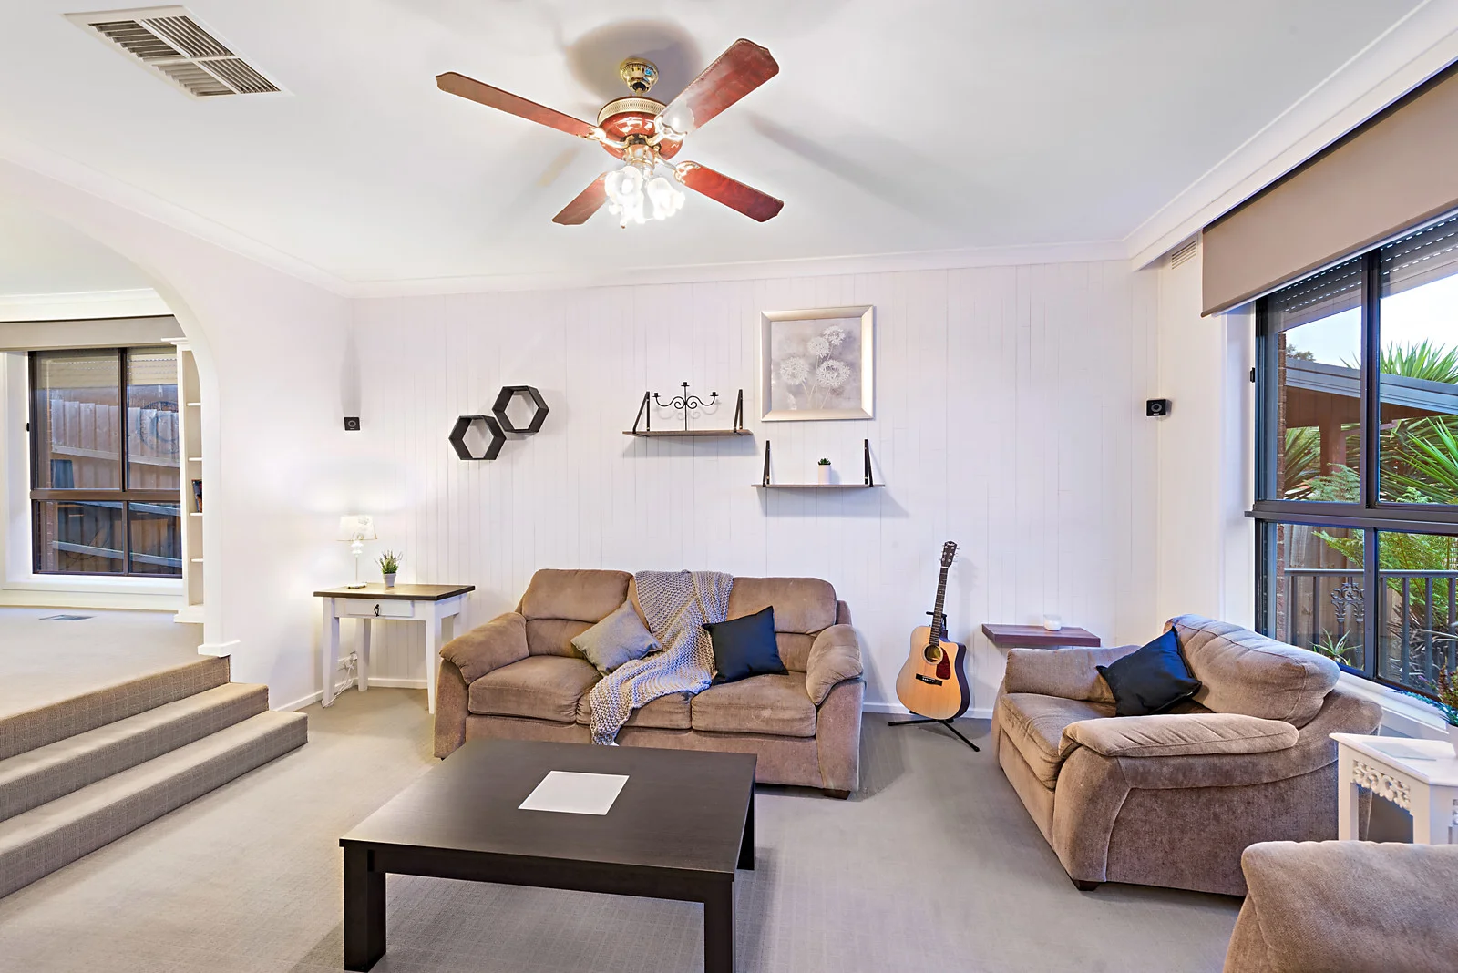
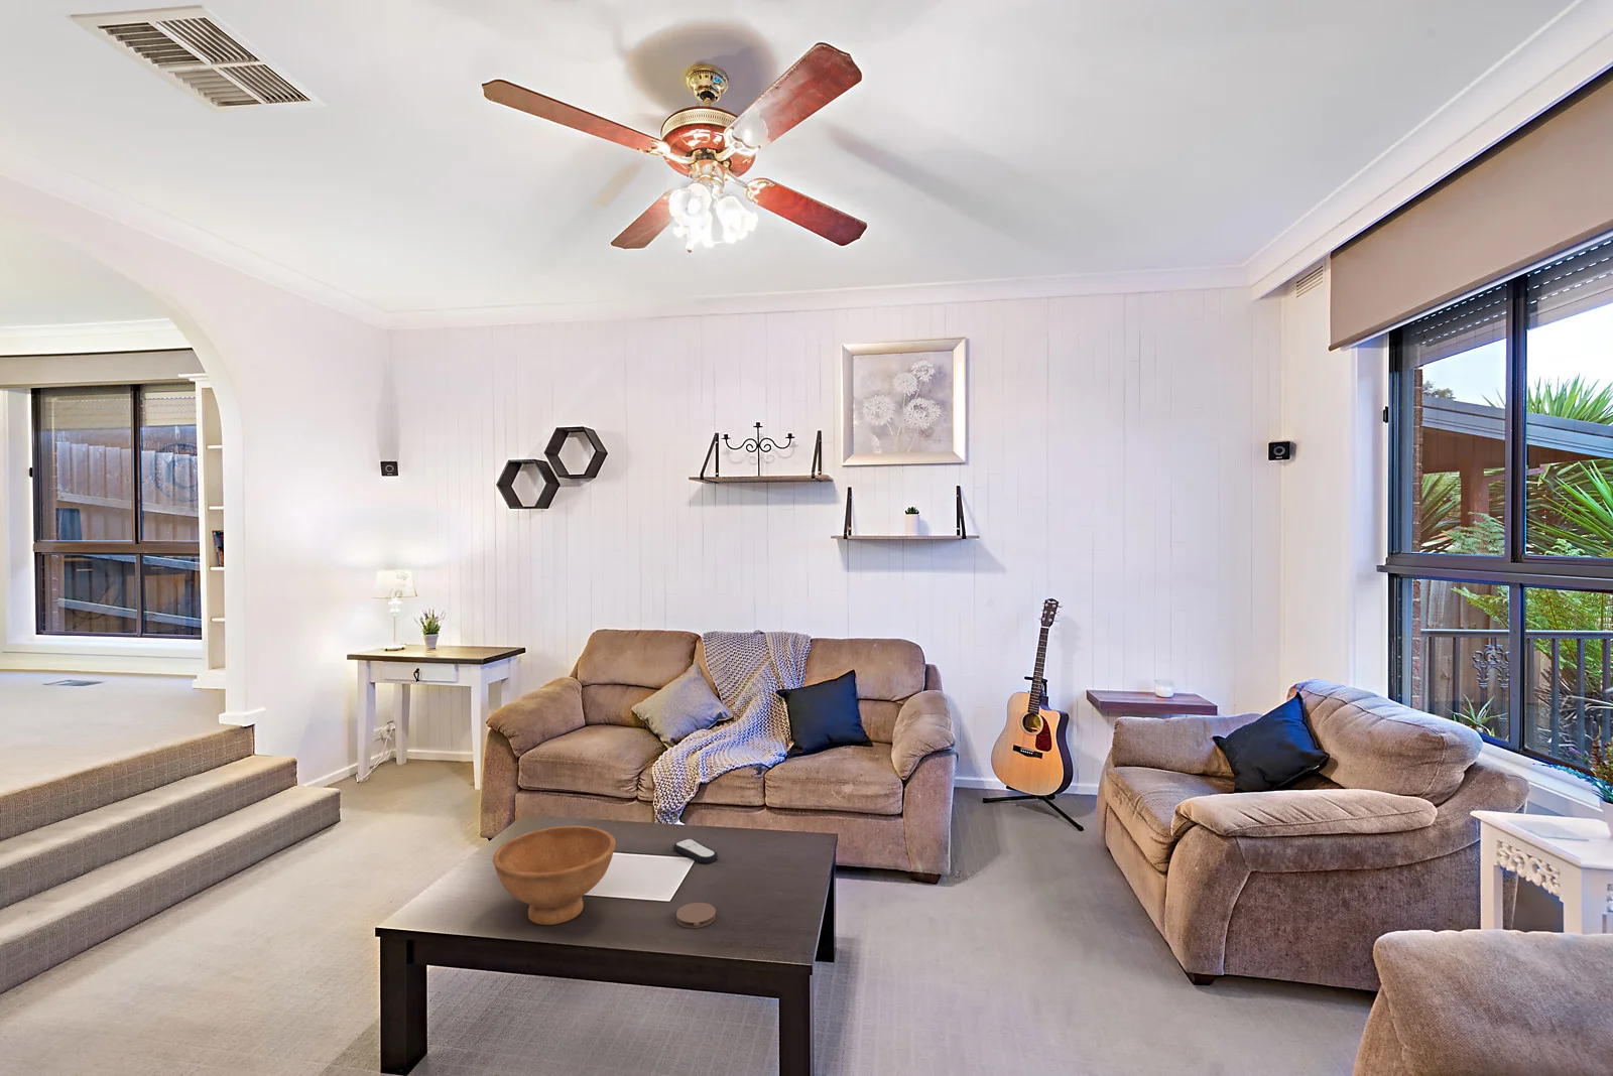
+ bowl (555, 879)
+ coaster (695, 915)
+ remote control (695, 850)
